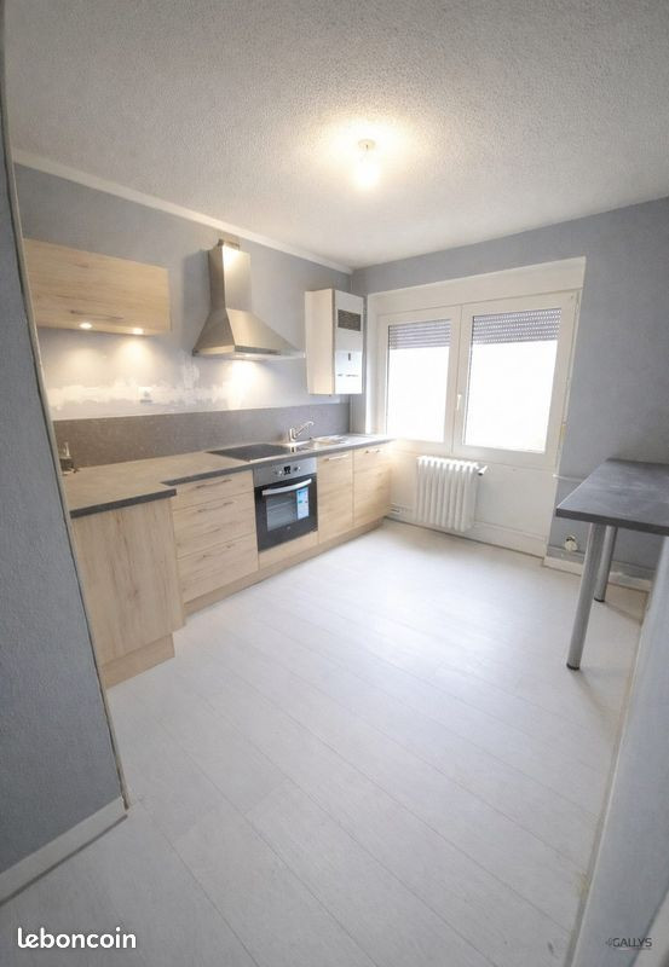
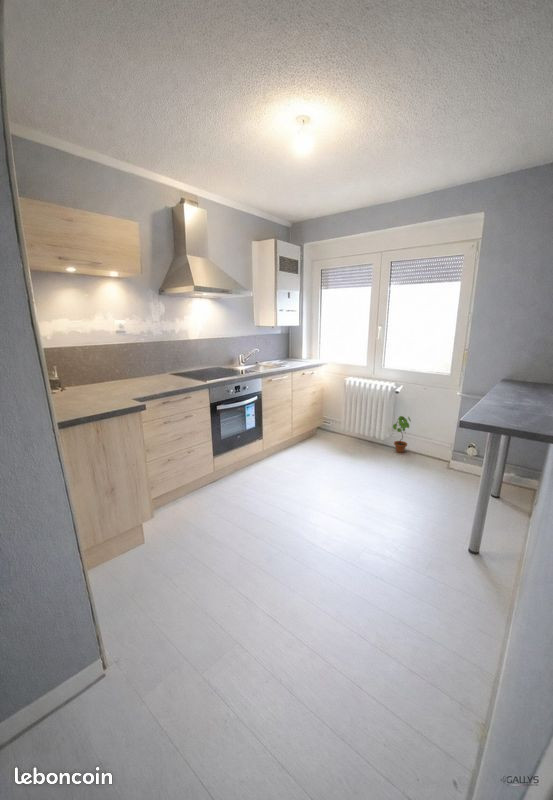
+ potted plant (402, 435)
